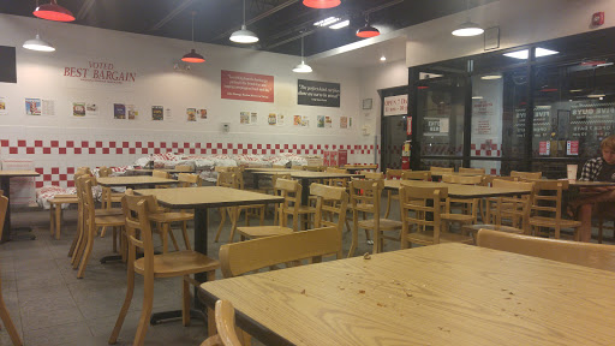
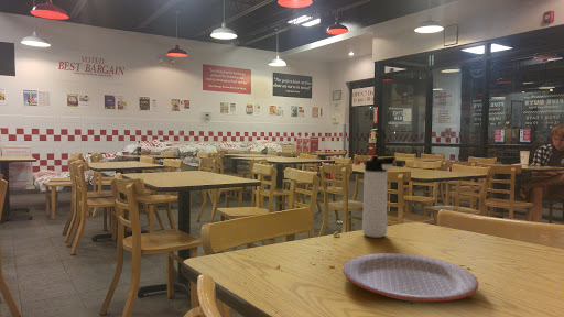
+ thermos bottle (379, 196)
+ plate (406, 277)
